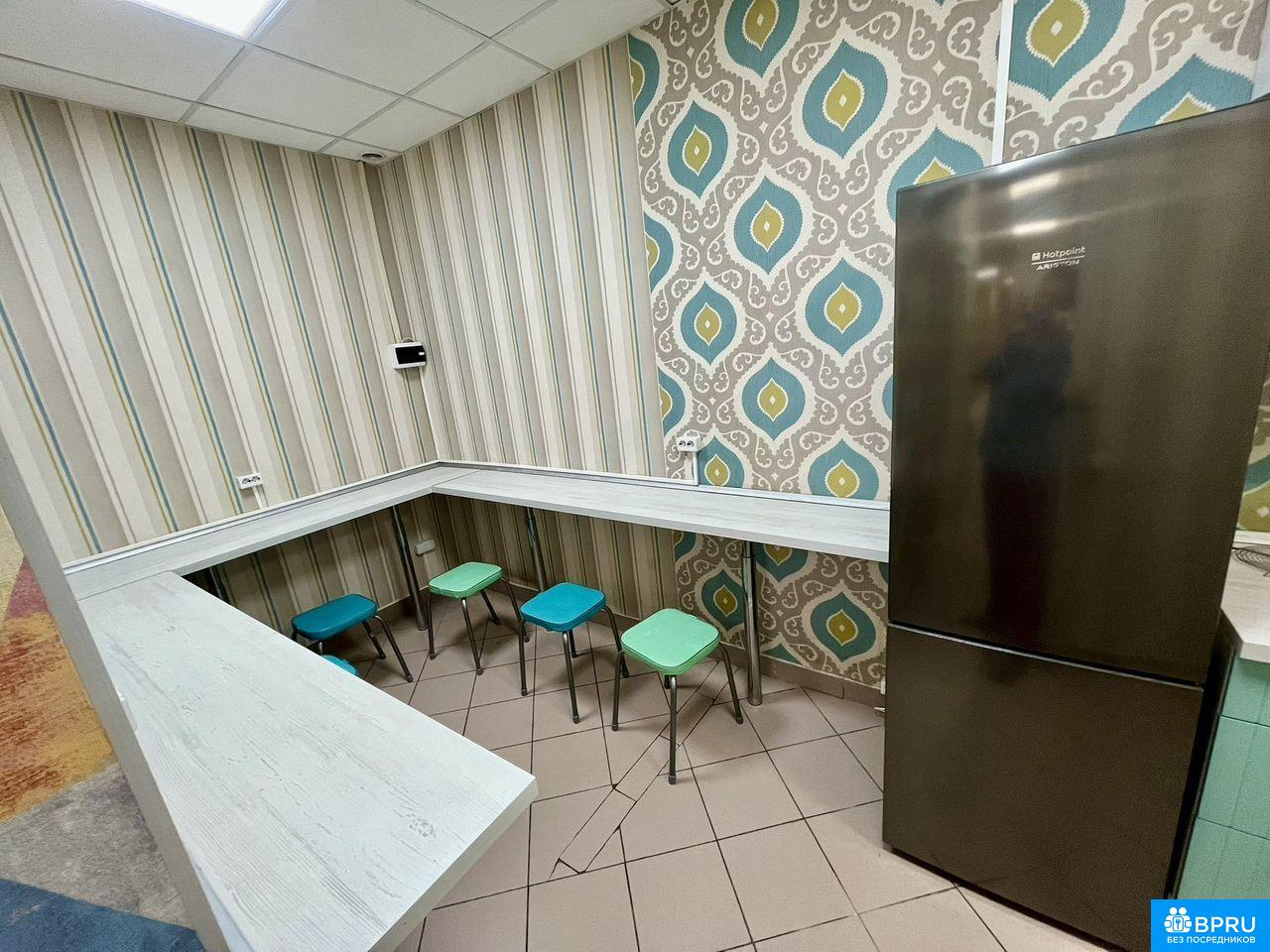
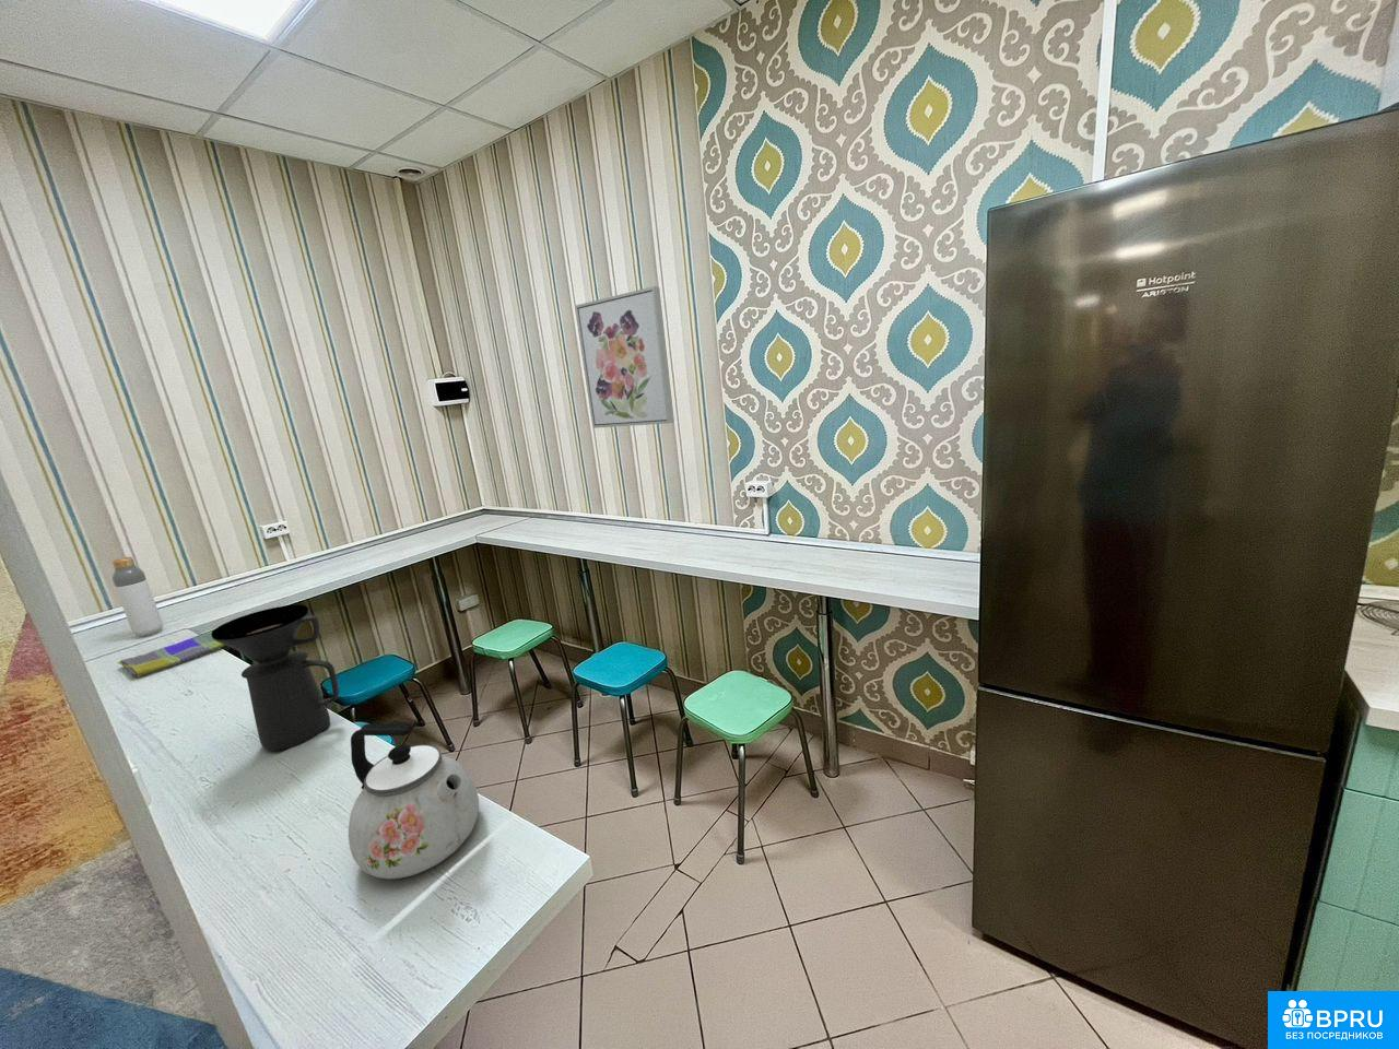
+ bottle (135, 596)
+ kettle (409, 785)
+ dish towel (176, 652)
+ coffee maker (280, 678)
+ wall art (623, 363)
